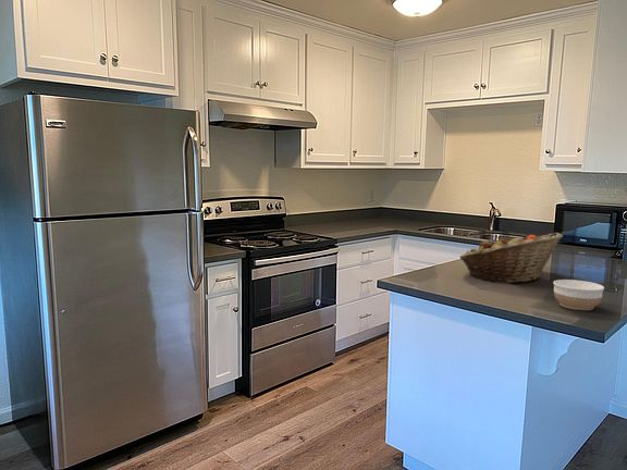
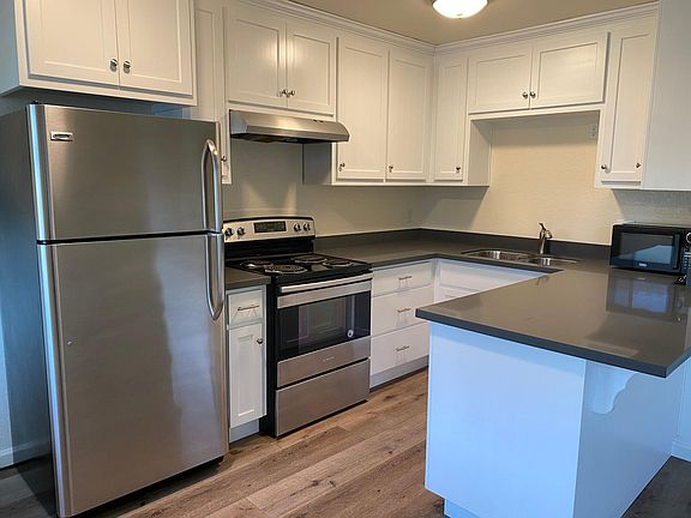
- bowl (577, 295)
- fruit basket (509, 253)
